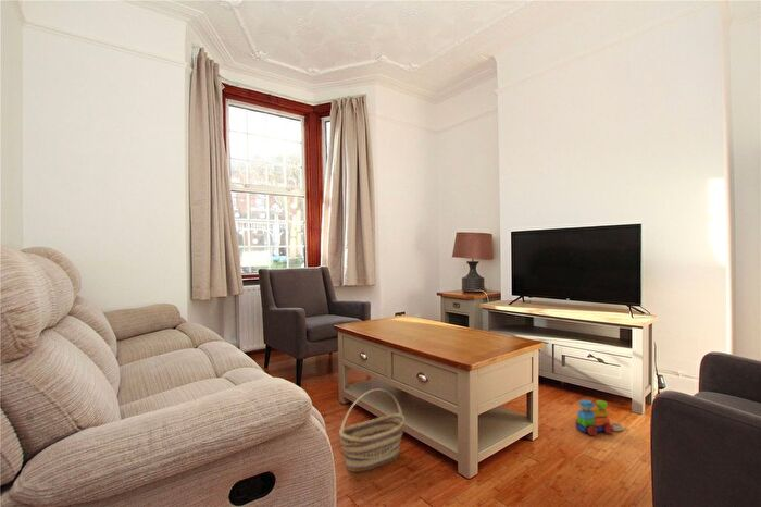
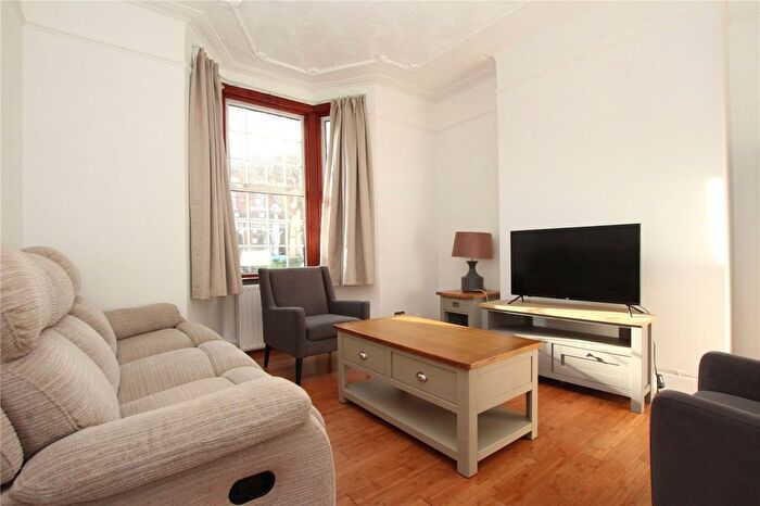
- basket (373, 424)
- toy train (600, 415)
